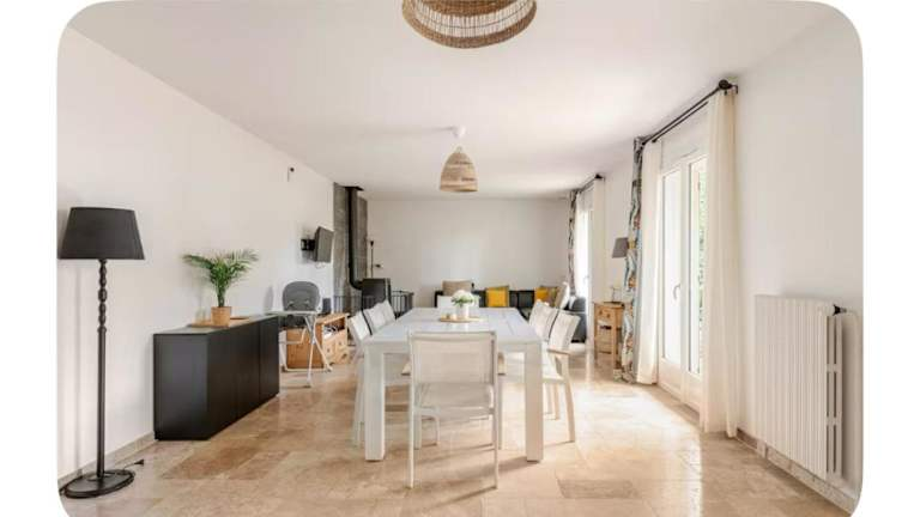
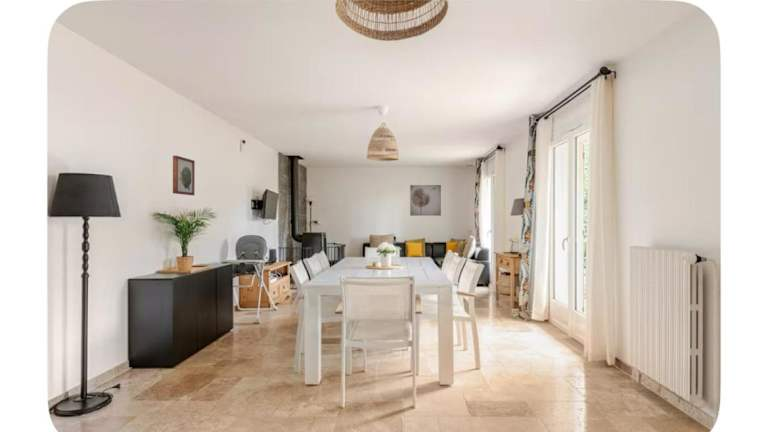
+ wall art (425, 200)
+ wall art (184, 176)
